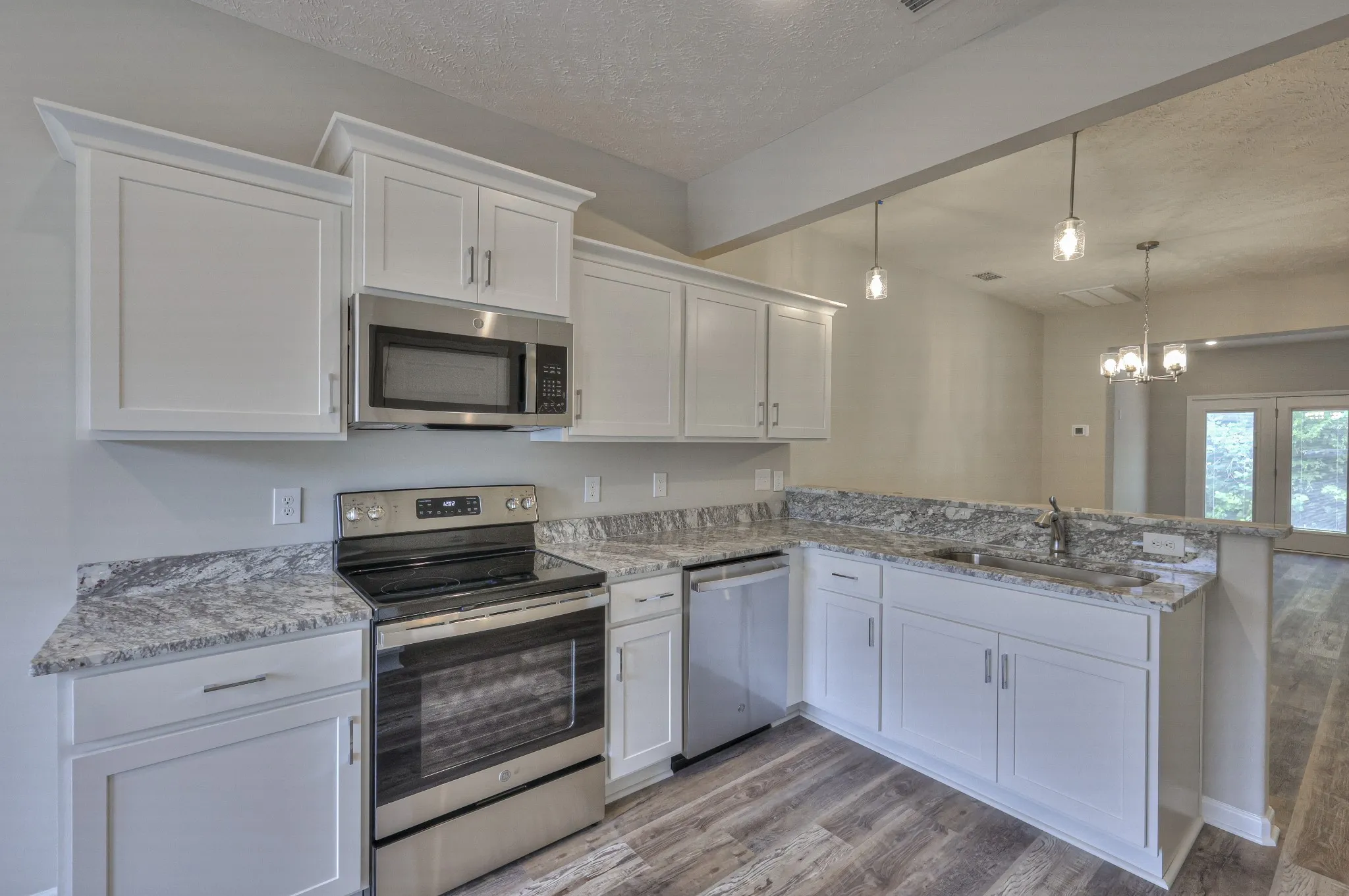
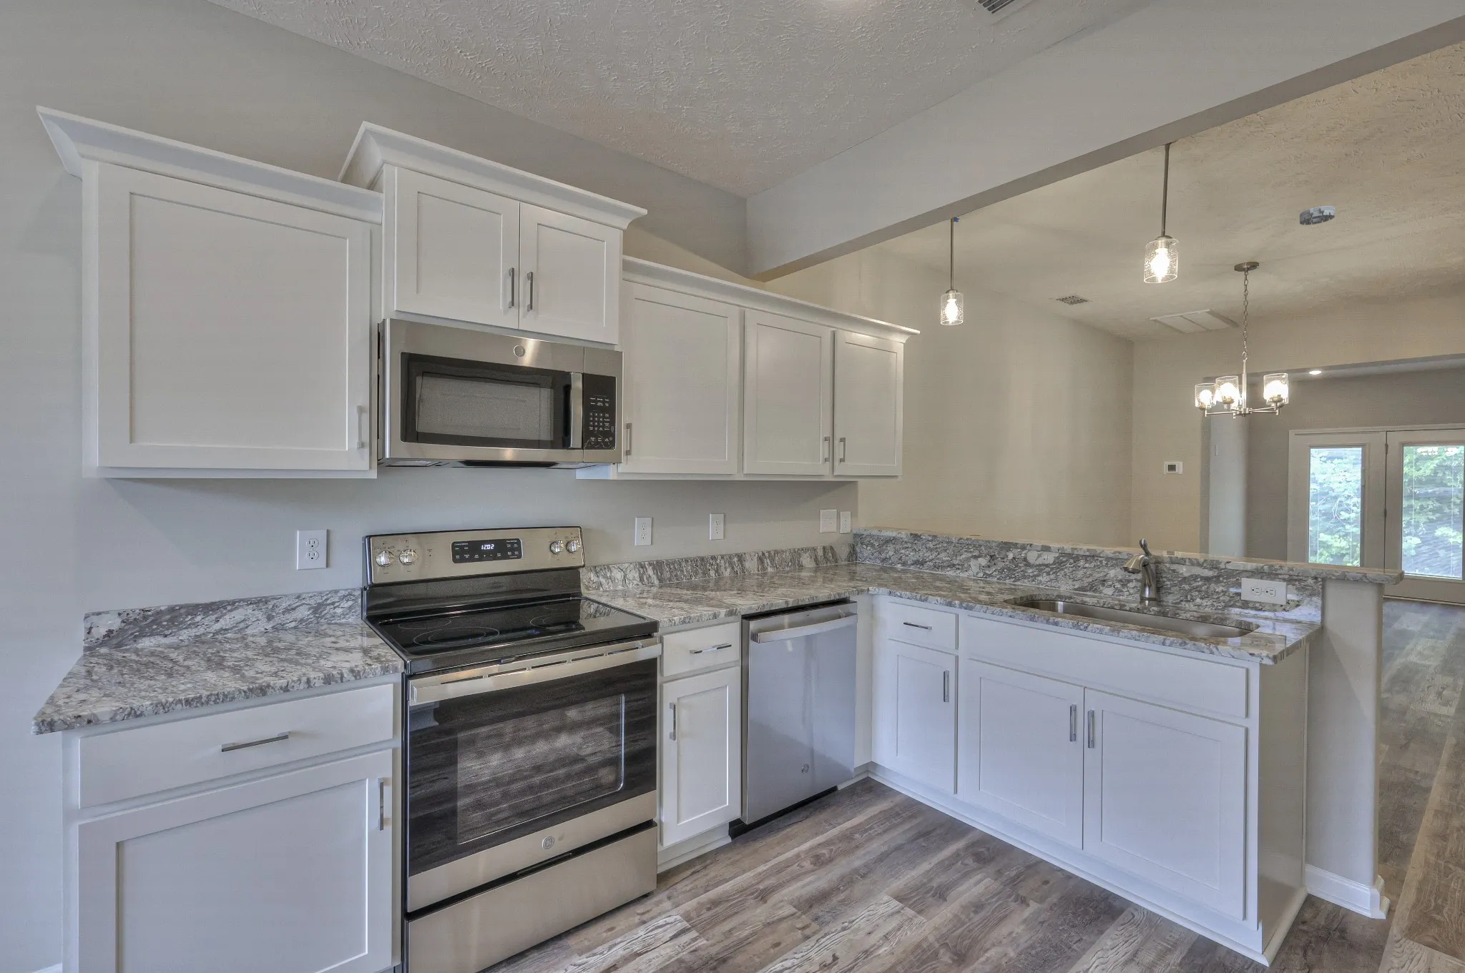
+ smoke detector (1317, 215)
